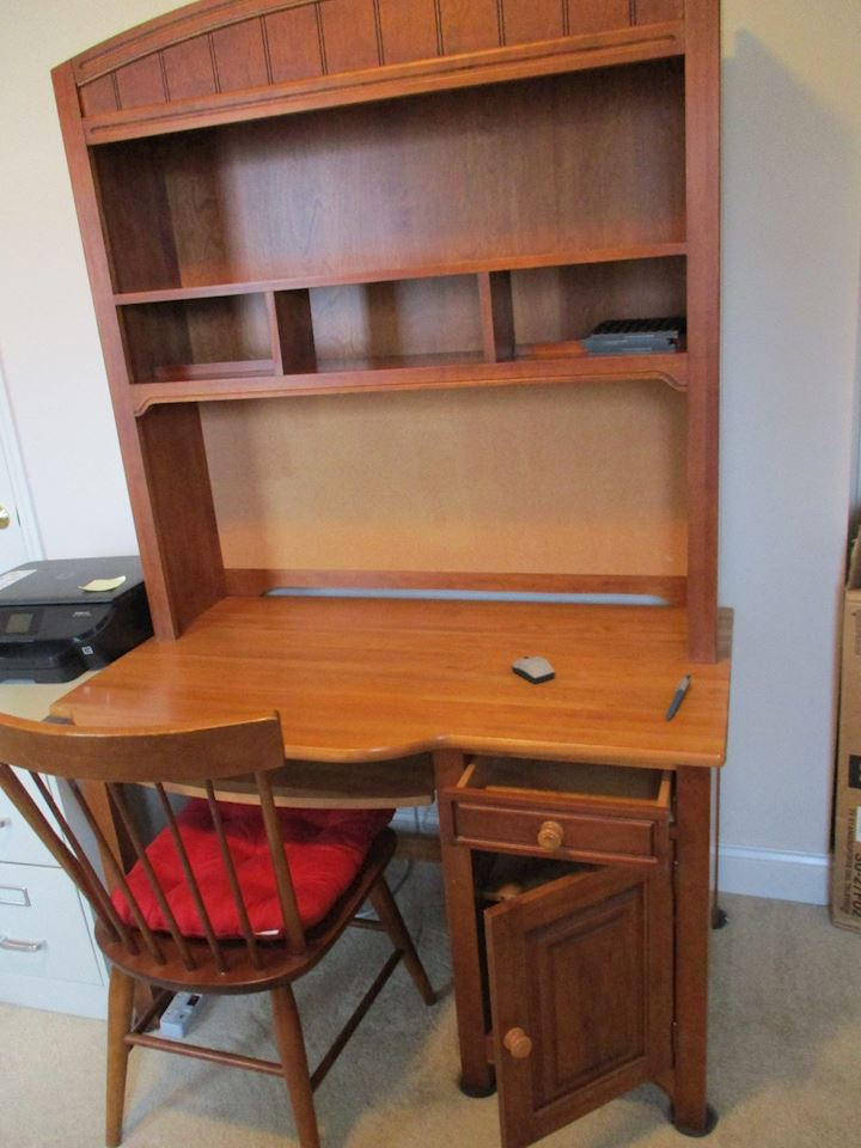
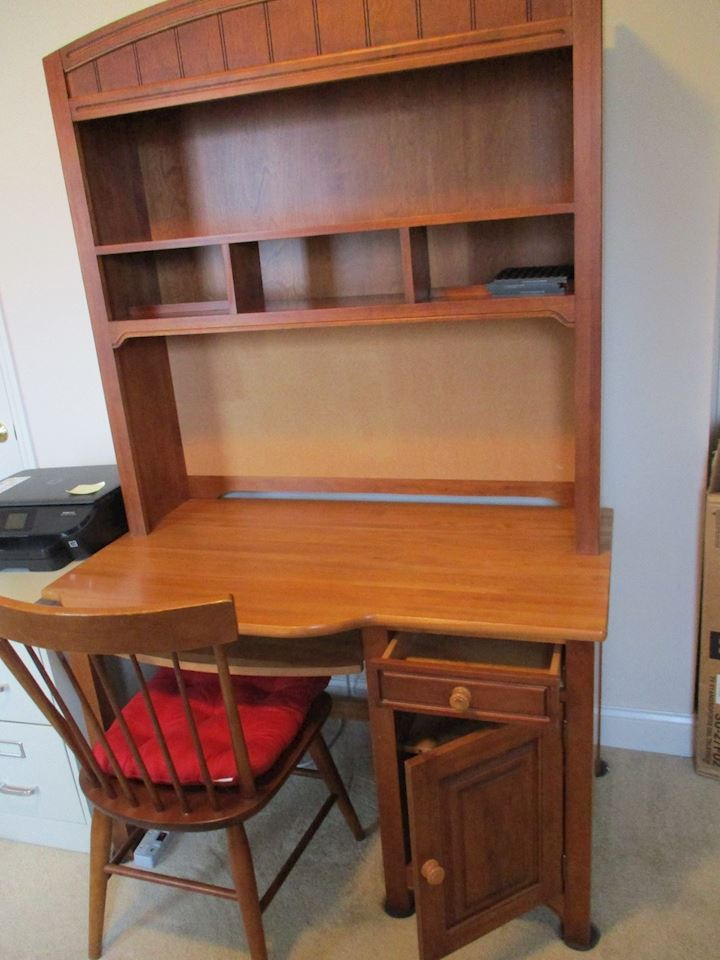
- pen (677, 695)
- computer mouse (532, 666)
